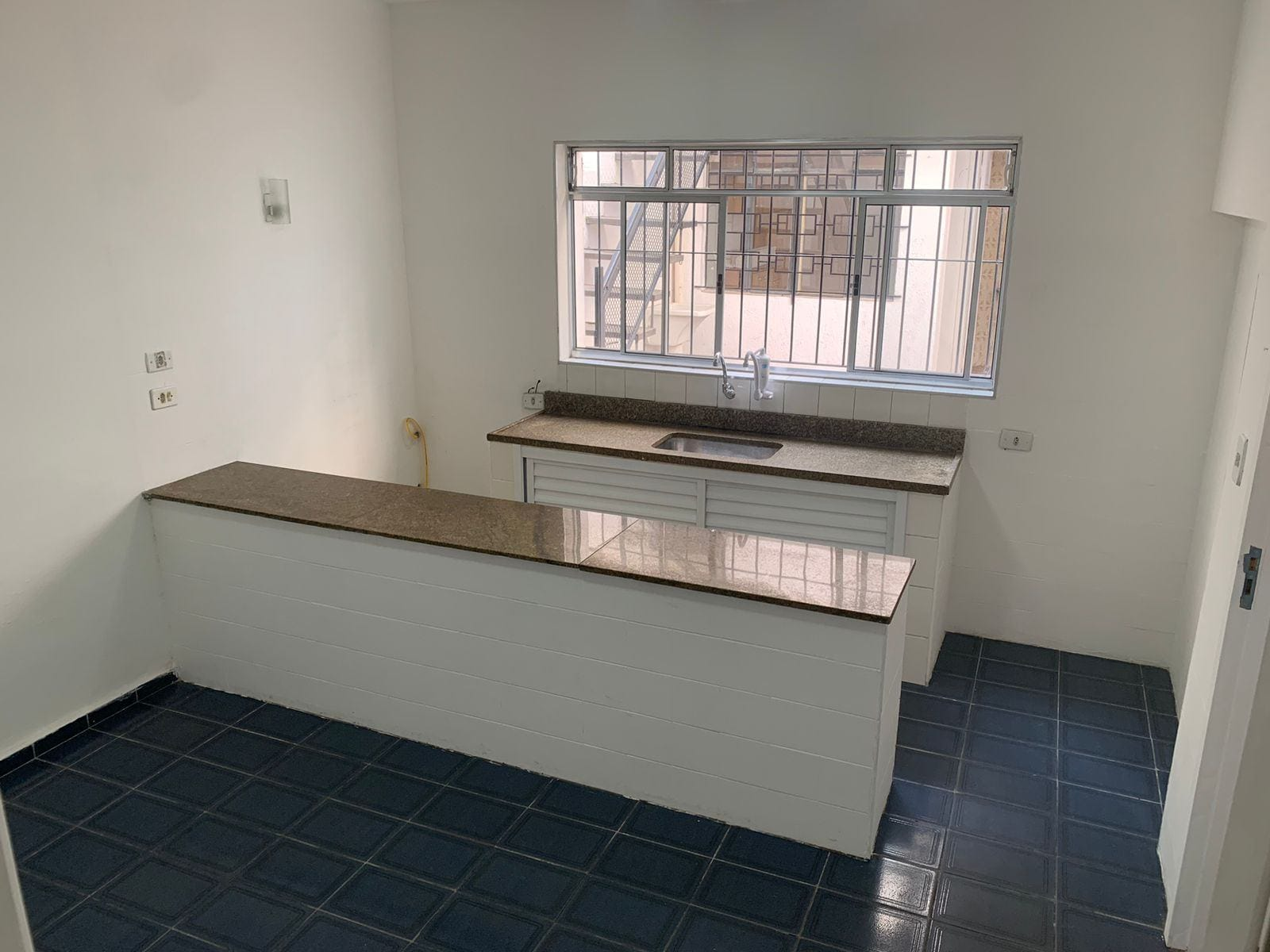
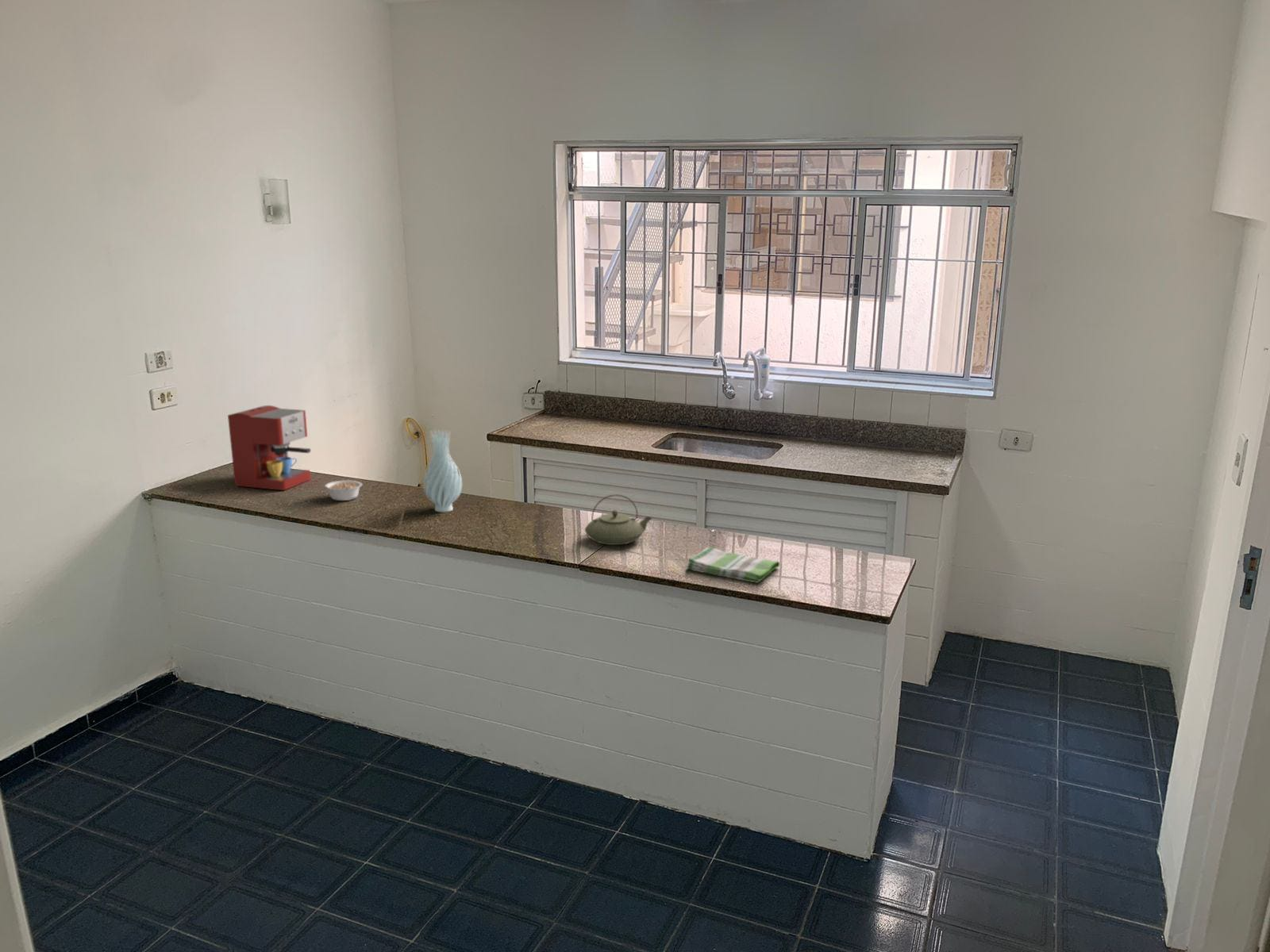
+ legume (344, 489)
+ teapot (618, 516)
+ dish towel (733, 562)
+ vase (442, 470)
+ coffee maker (270, 446)
